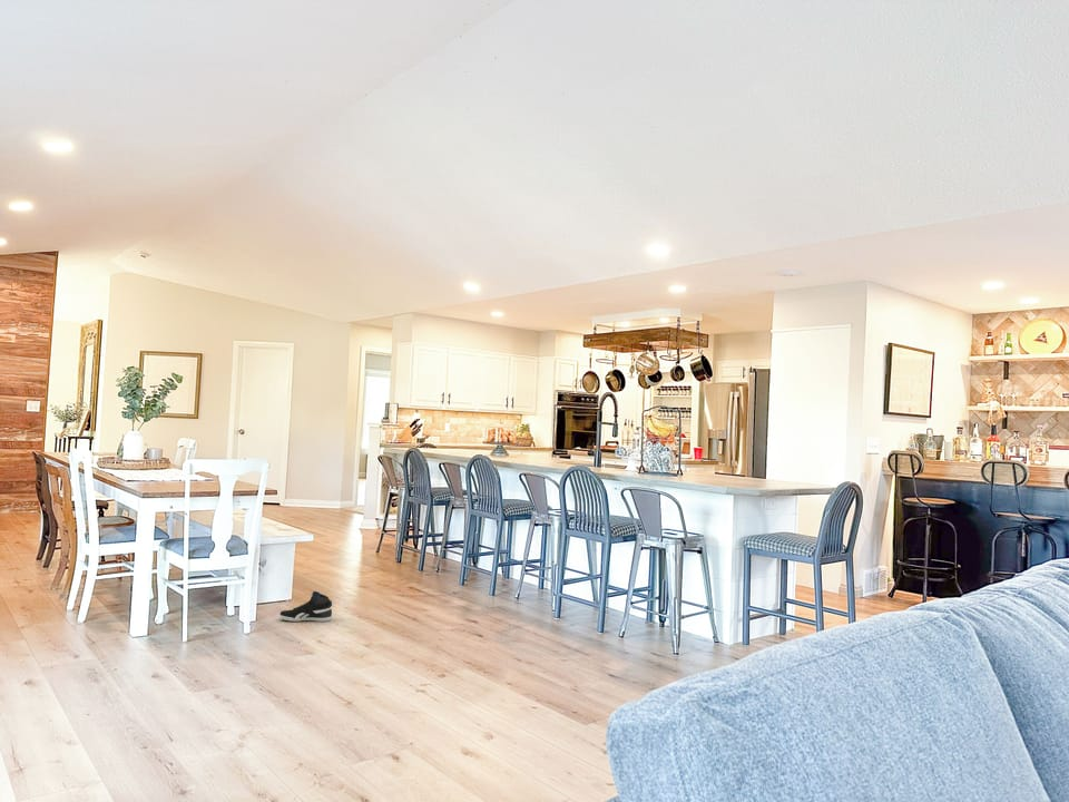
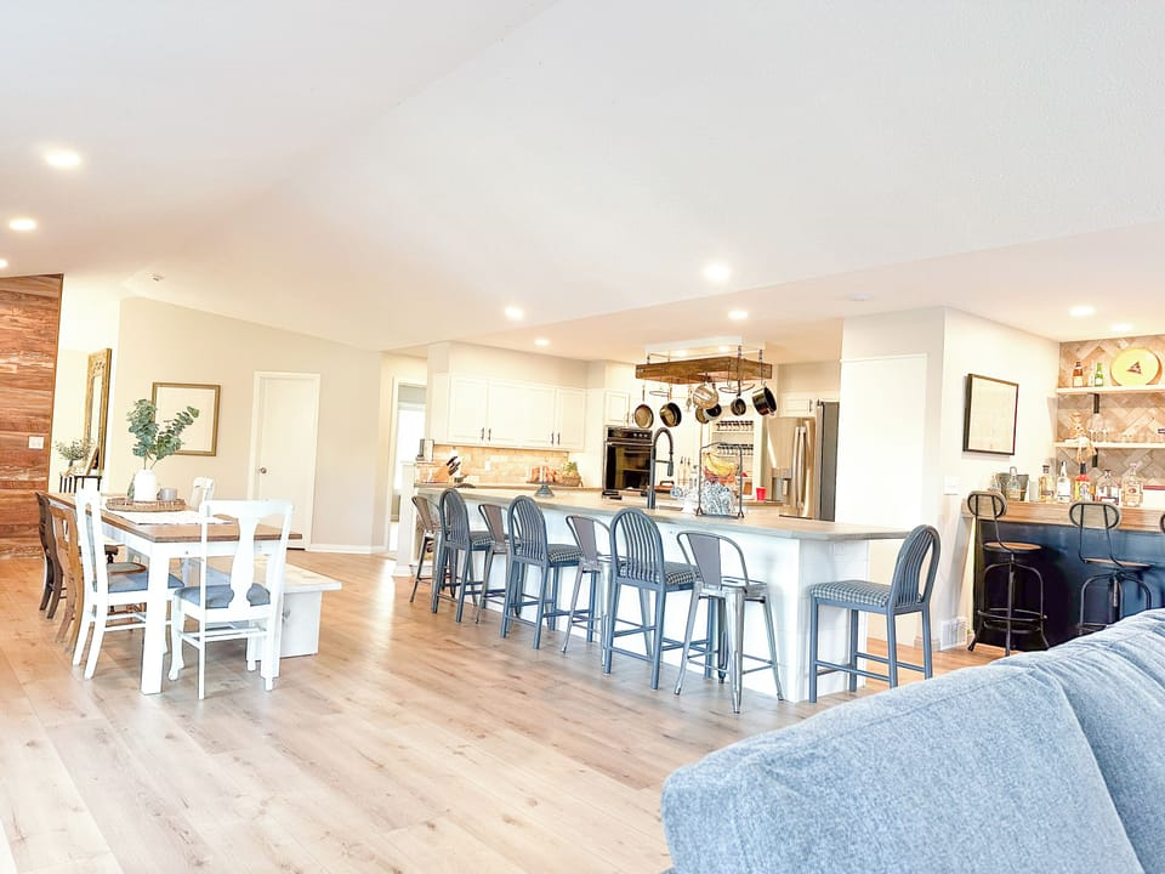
- sneaker (306, 605)
